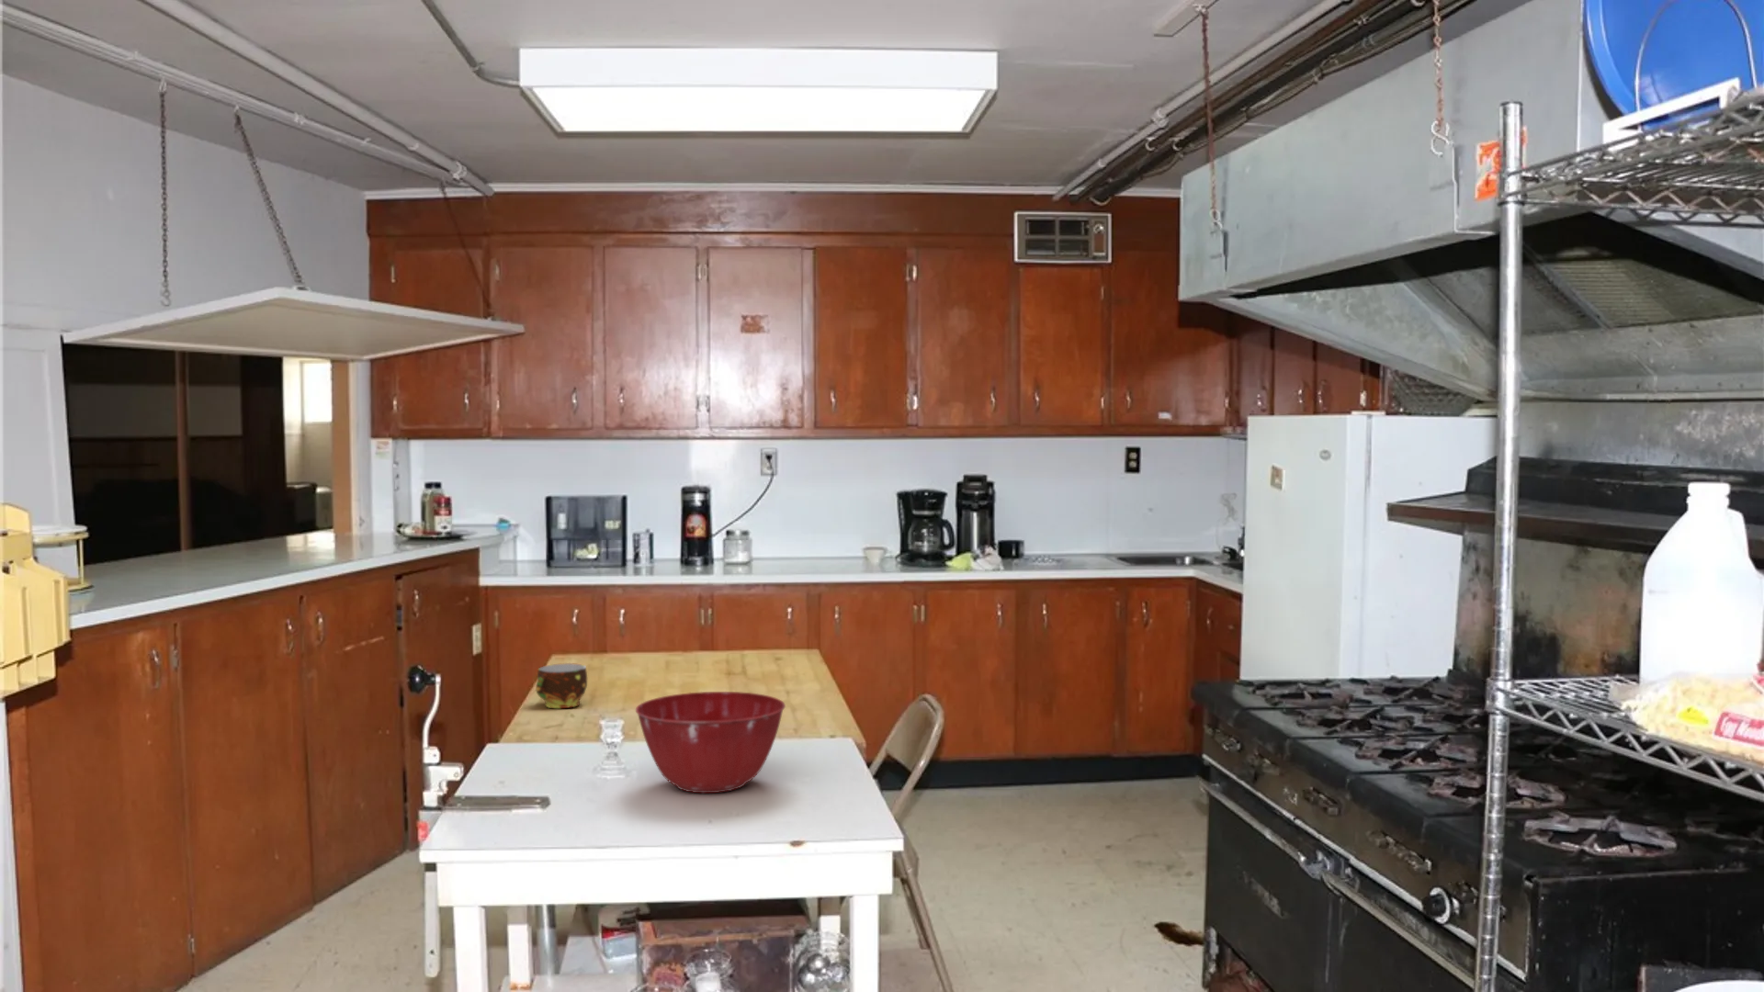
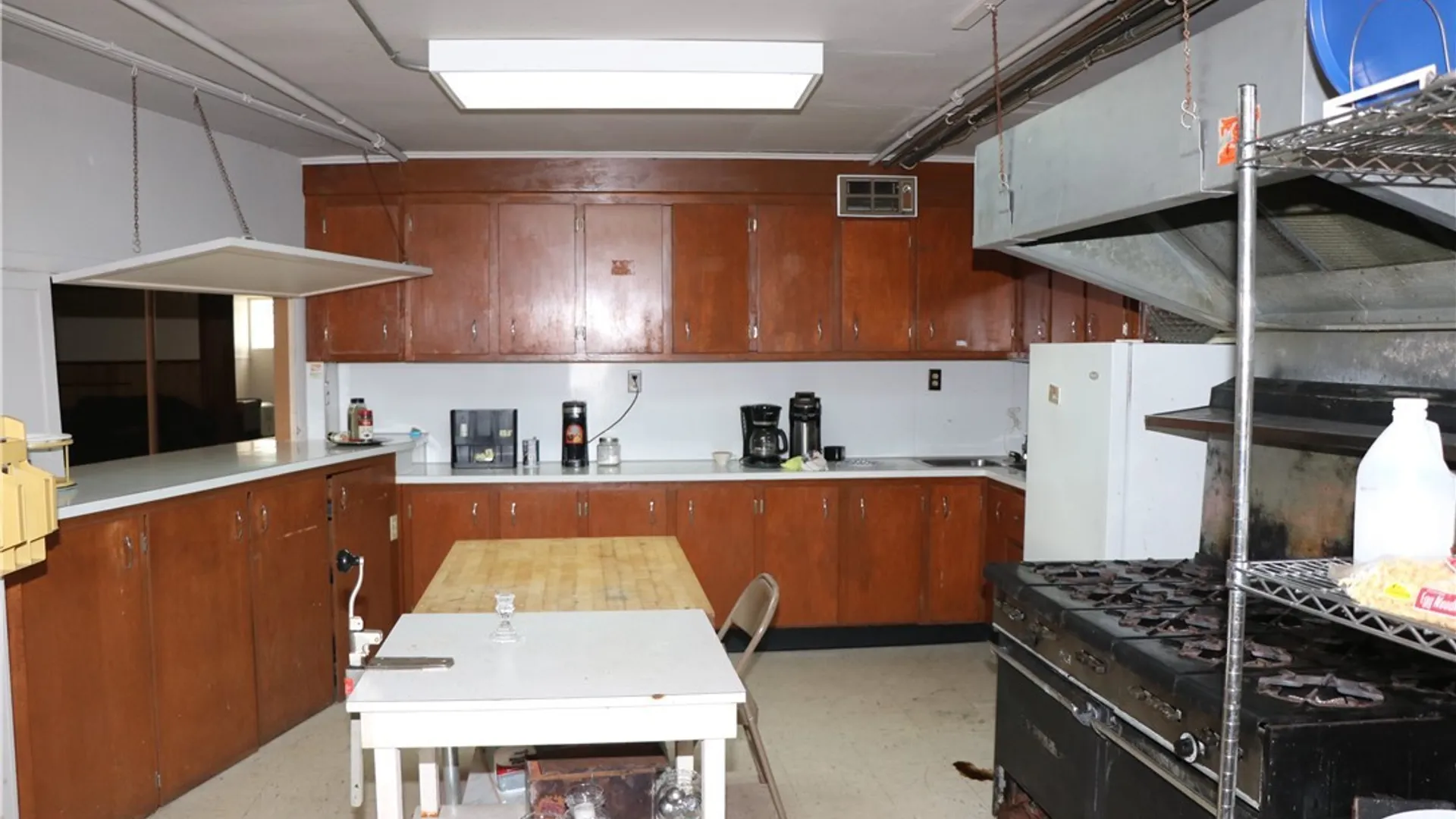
- mixing bowl (711, 744)
- cup (561, 687)
